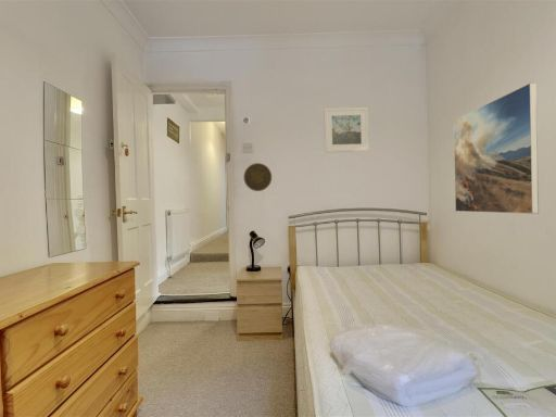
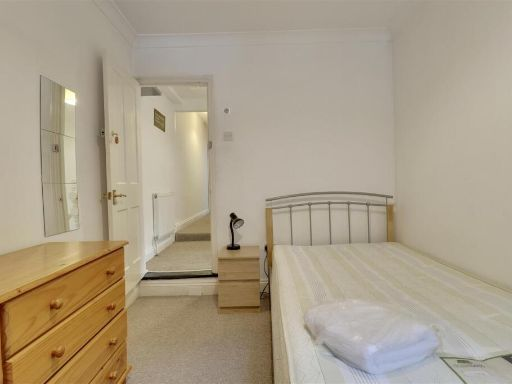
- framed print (346, 129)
- decorative plate (257, 177)
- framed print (488, 159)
